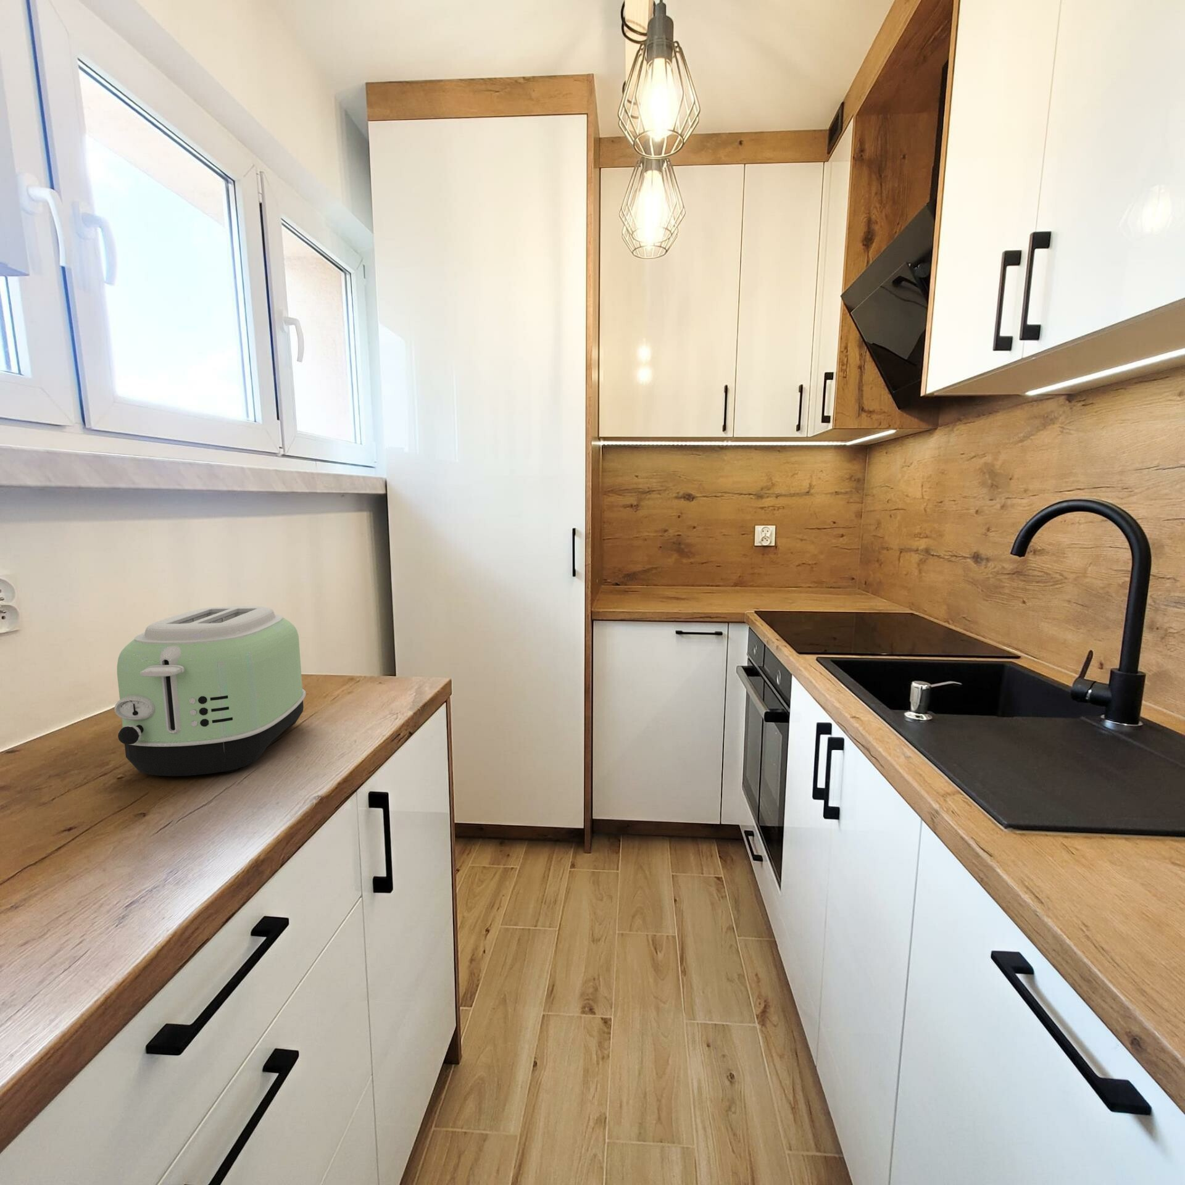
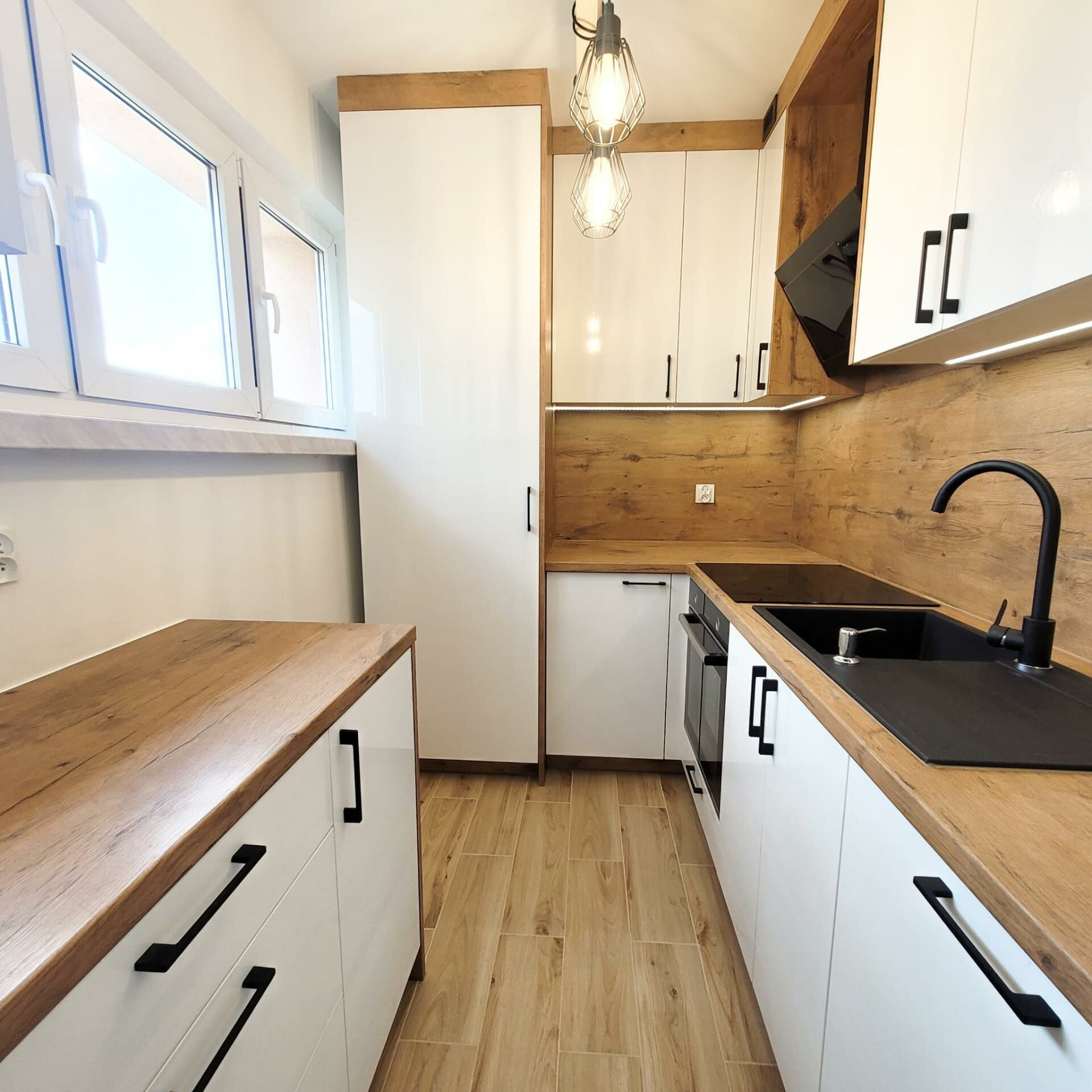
- toaster (216, 684)
